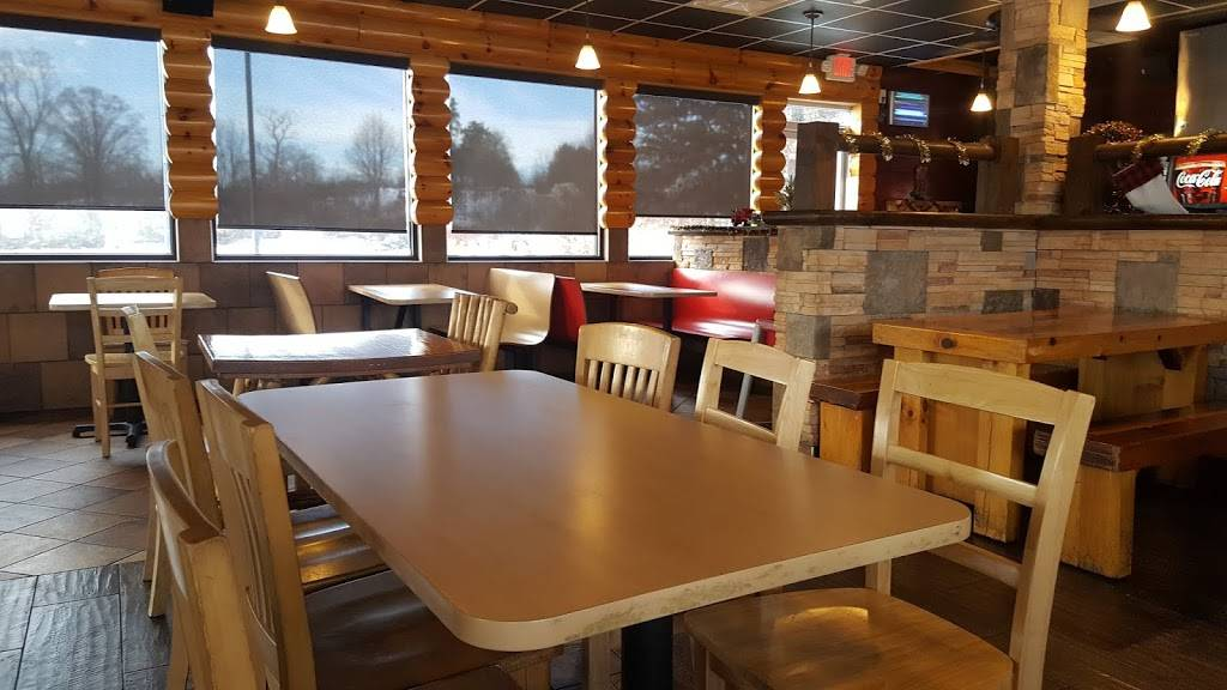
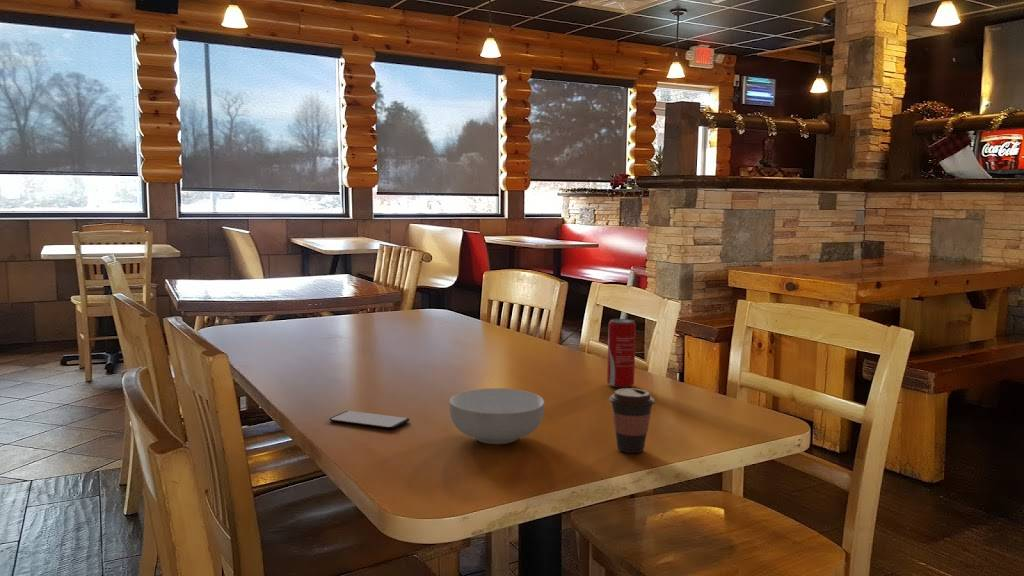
+ smartphone (369, 419)
+ beverage can (621, 352)
+ cereal bowl (496, 418)
+ coffee cup (631, 420)
